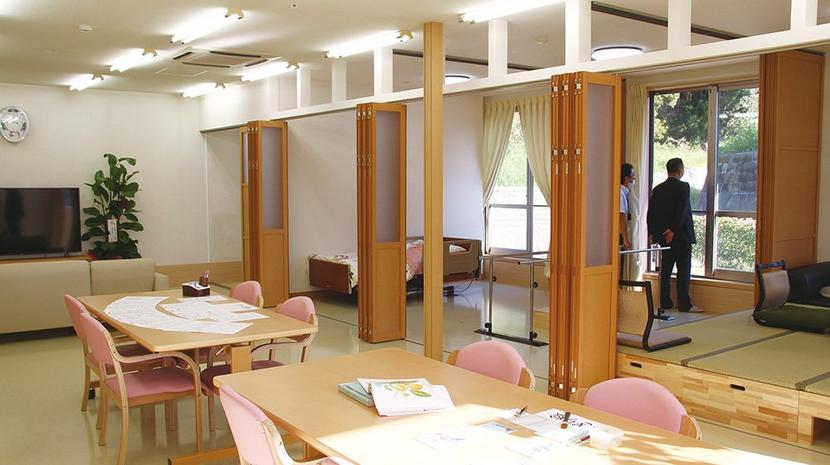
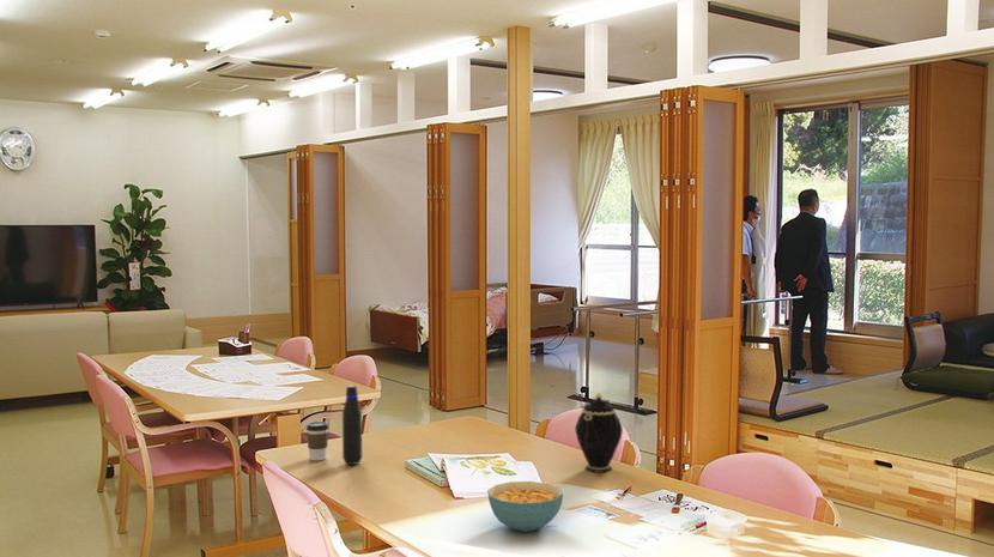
+ coffee cup (317, 441)
+ teapot (598, 431)
+ cereal bowl (525, 509)
+ water bottle (352, 425)
